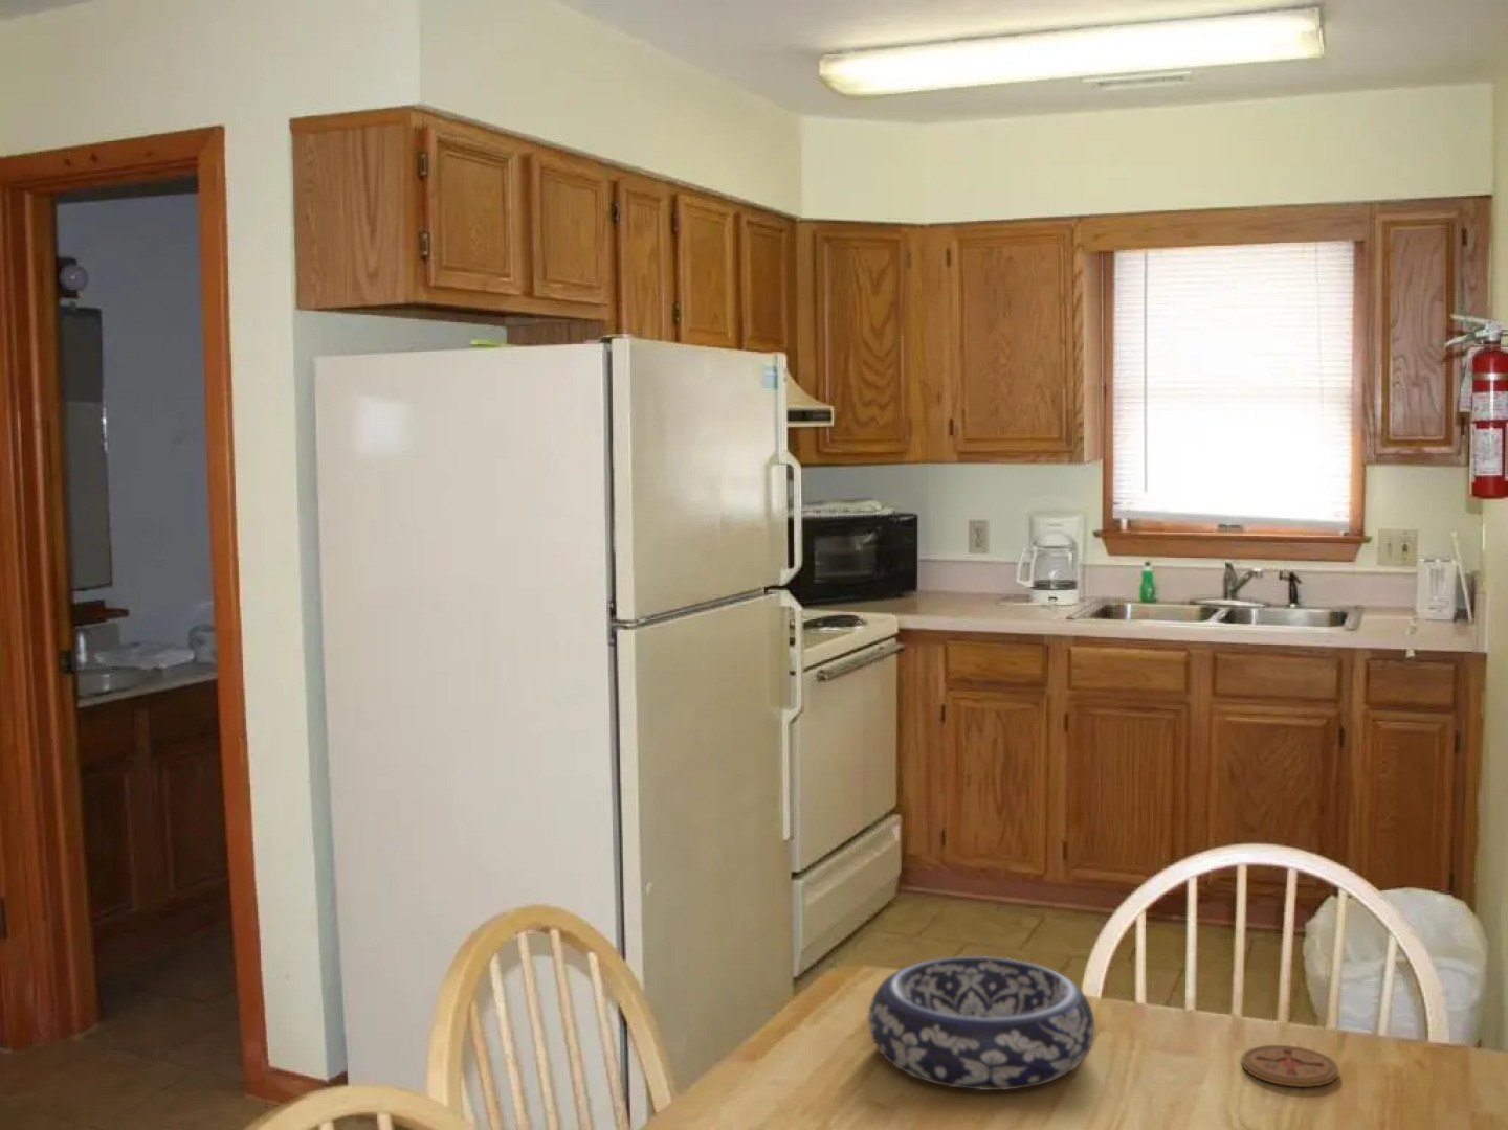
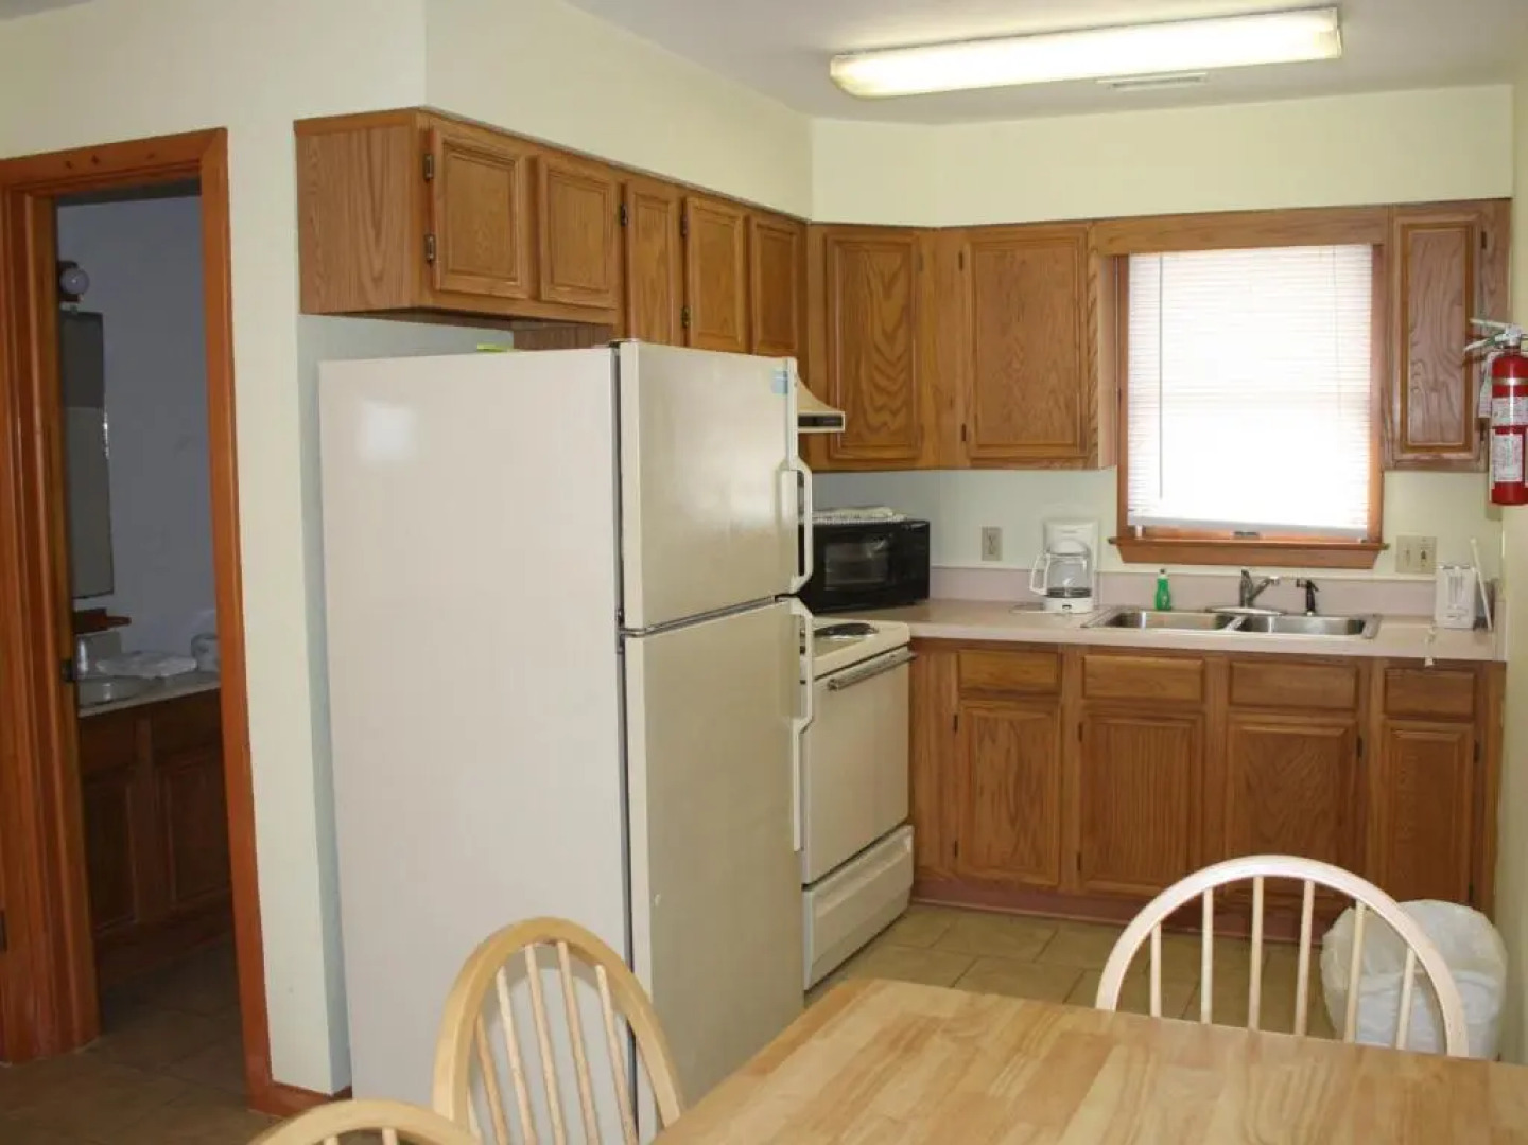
- coaster (1290, 1065)
- decorative bowl (981, 1021)
